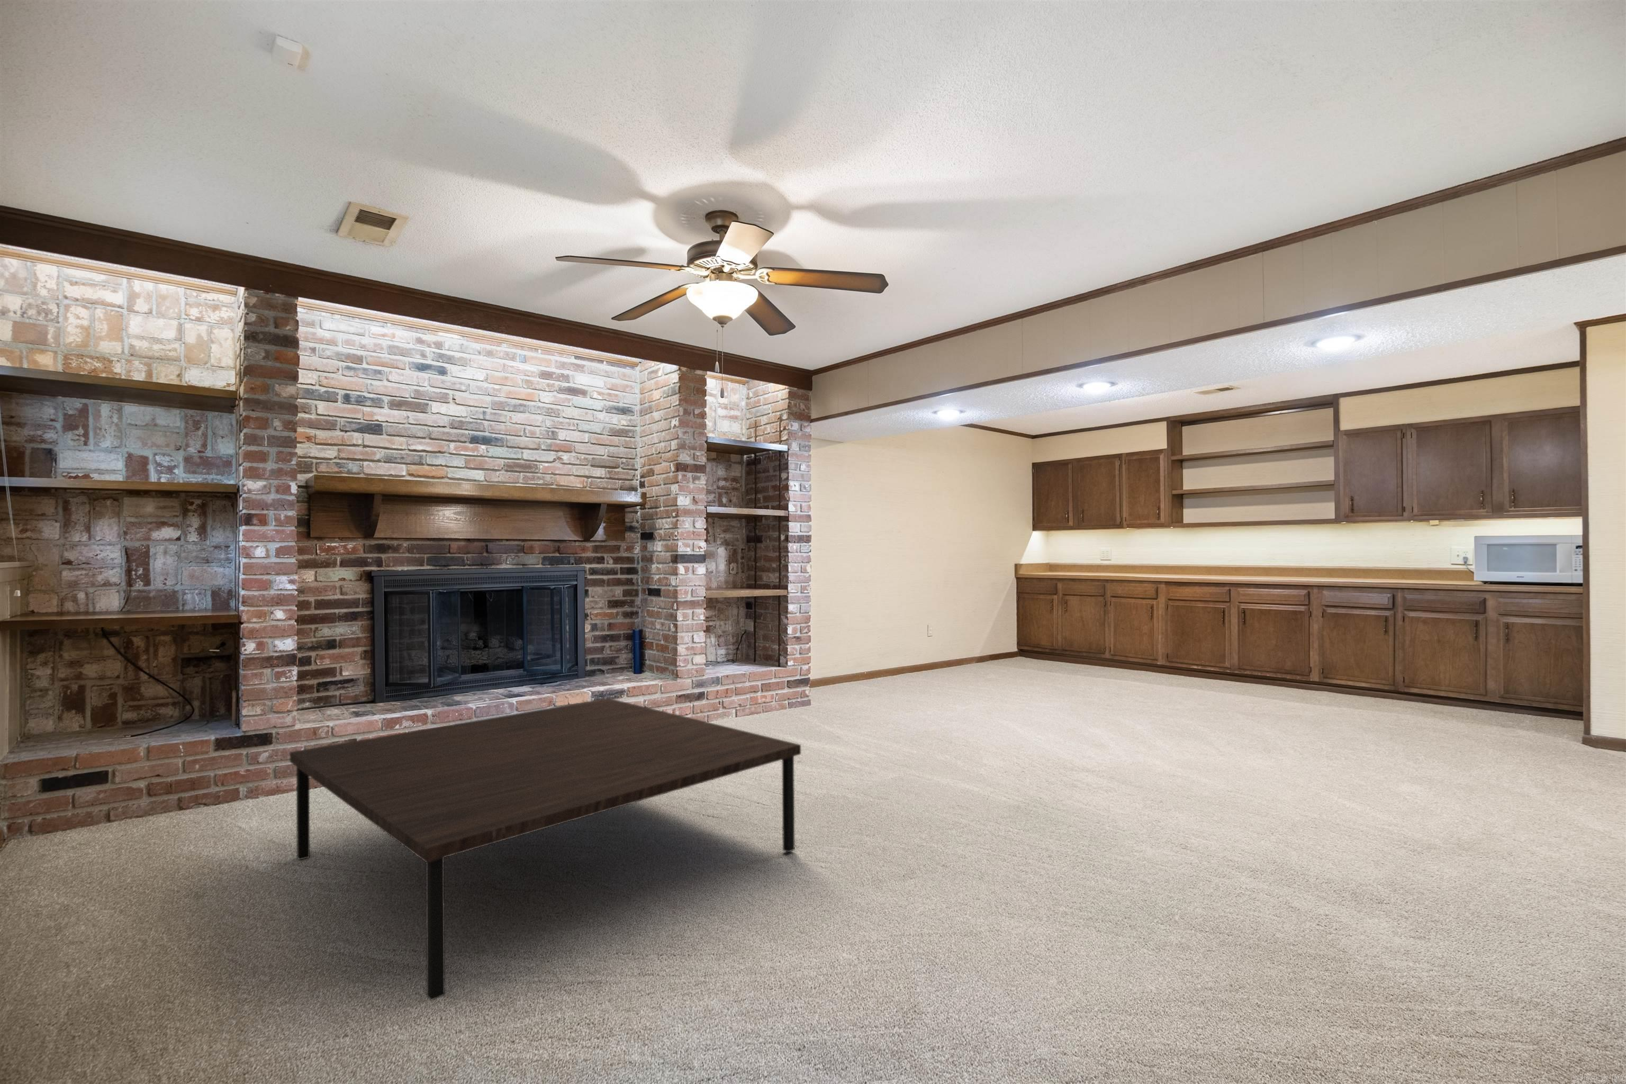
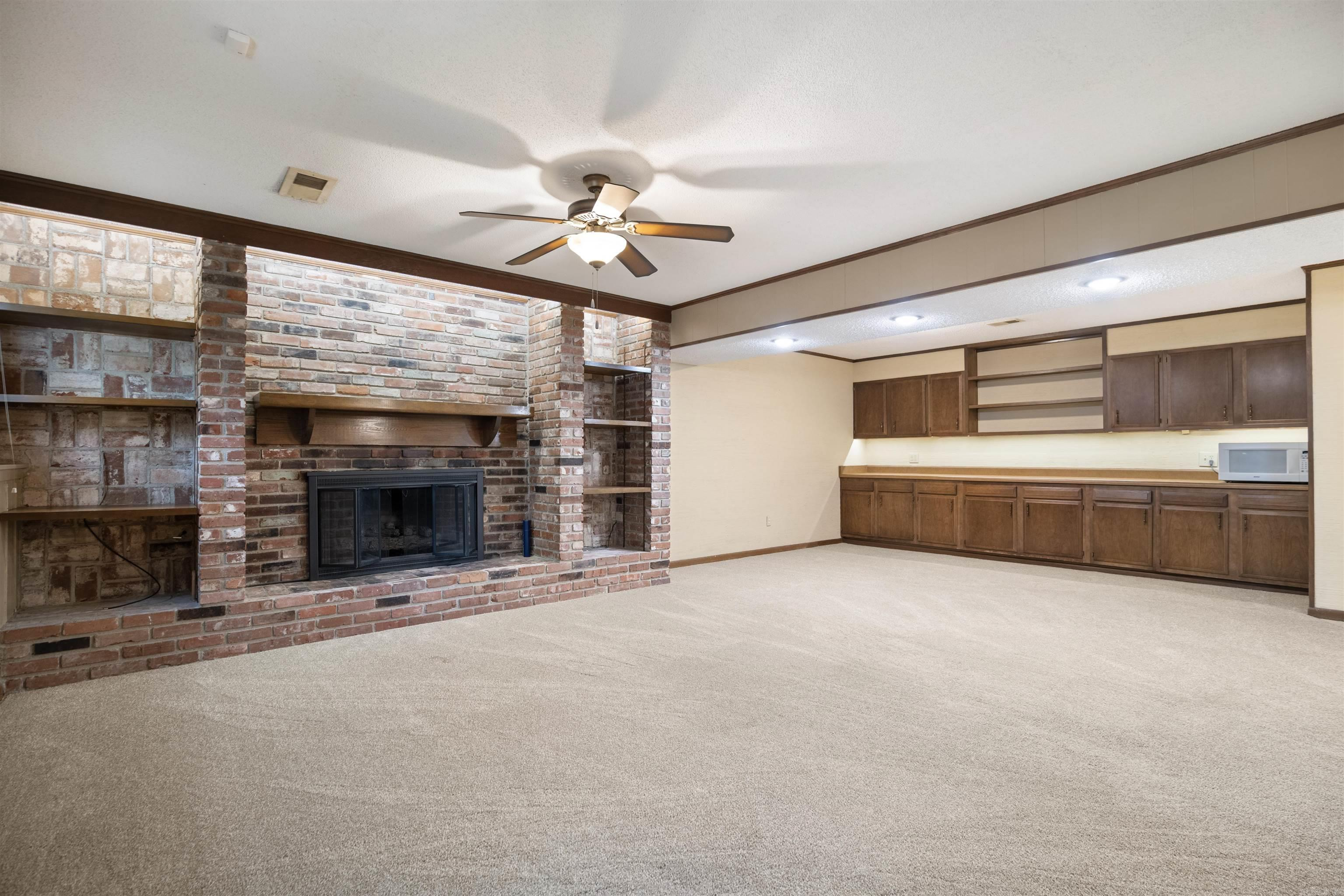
- coffee table (547, 801)
